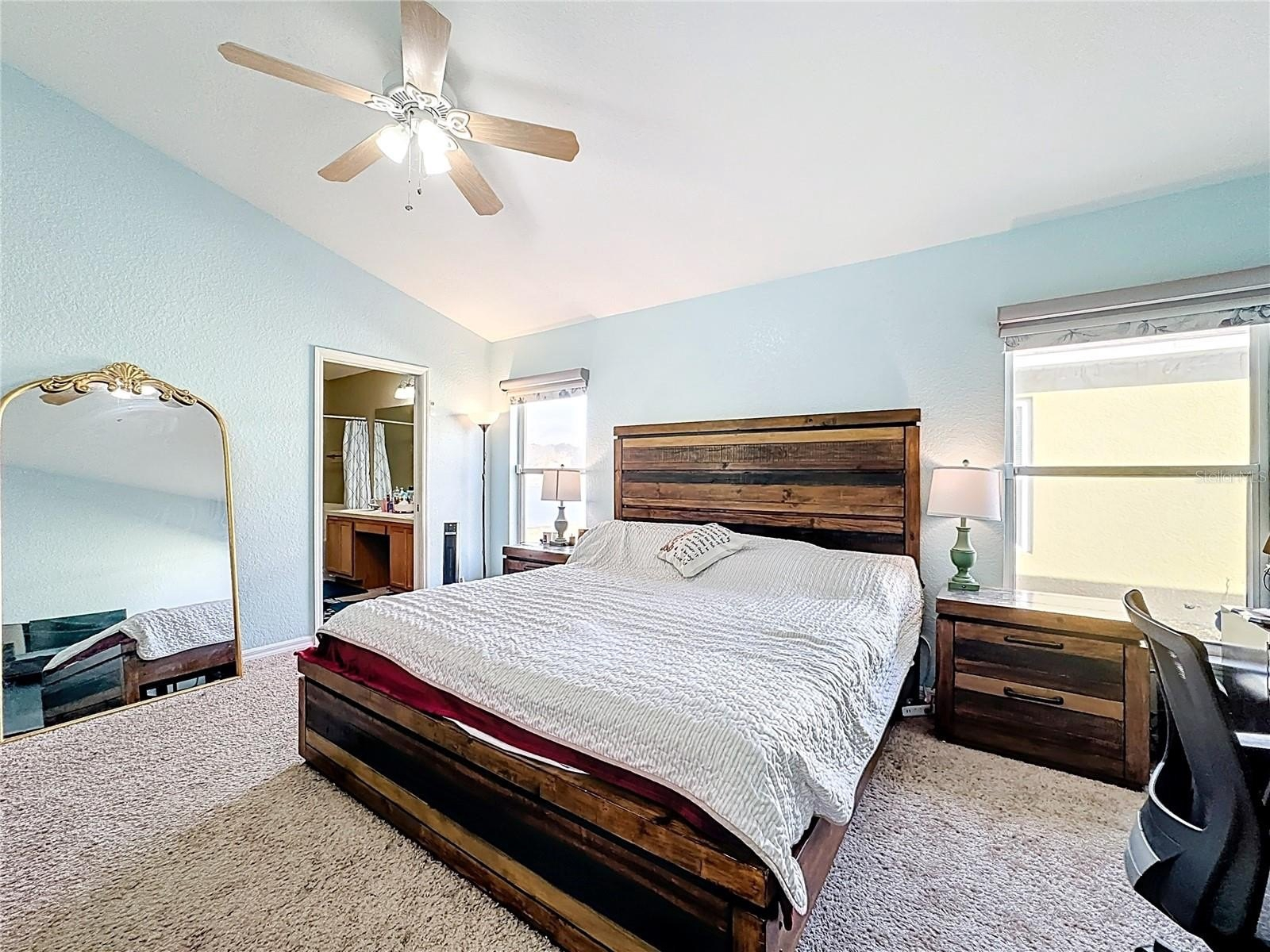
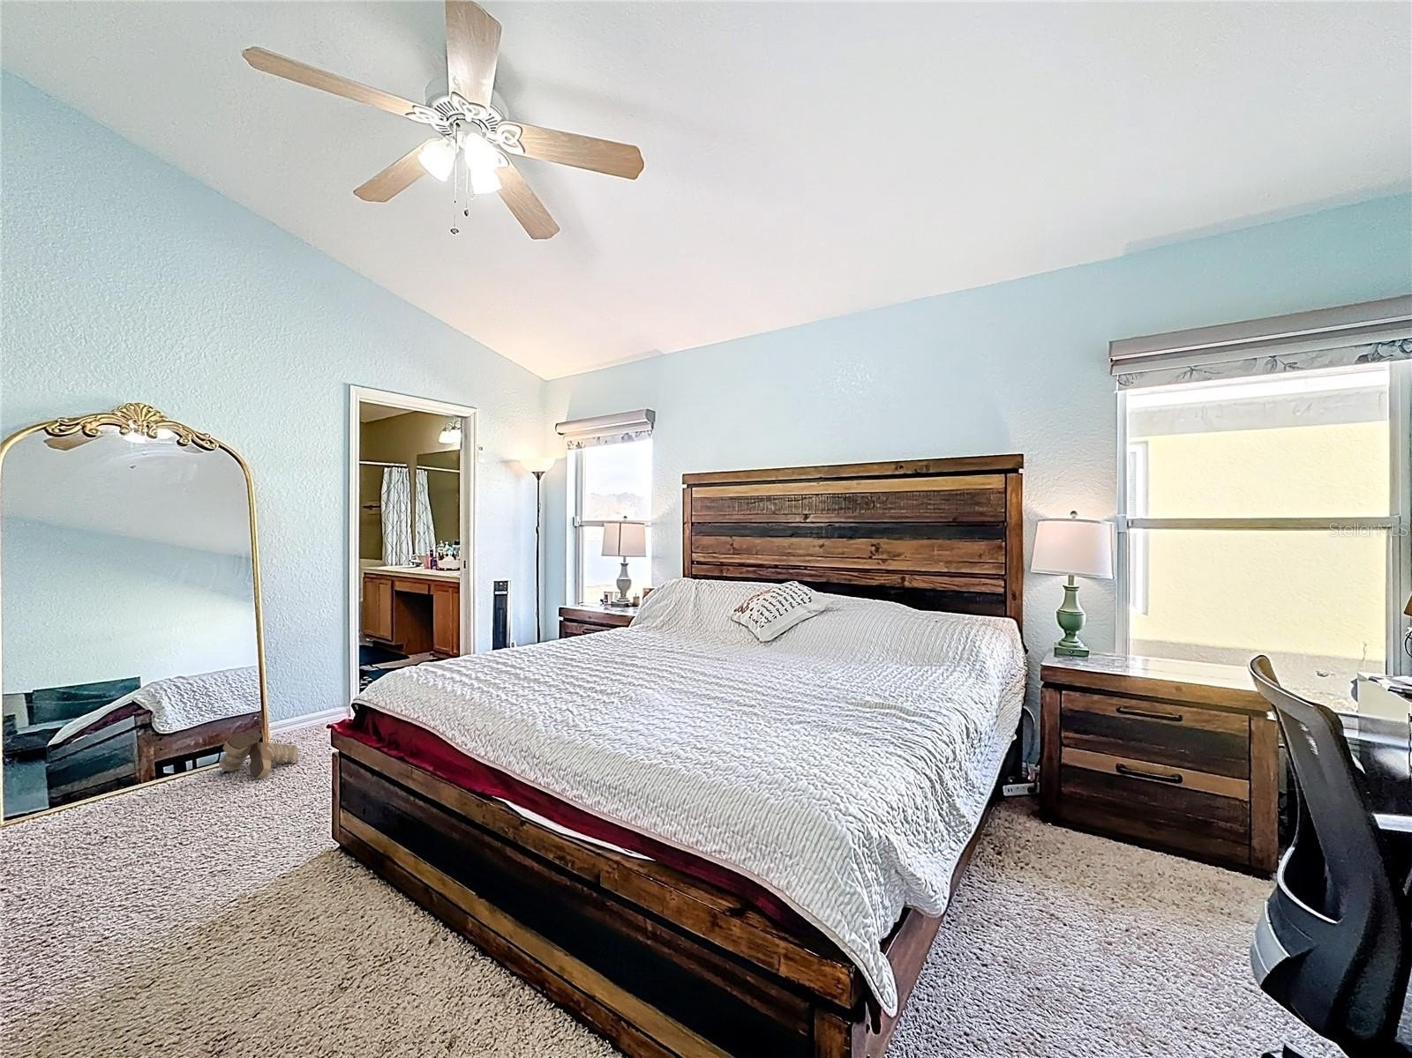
+ boots (261, 749)
